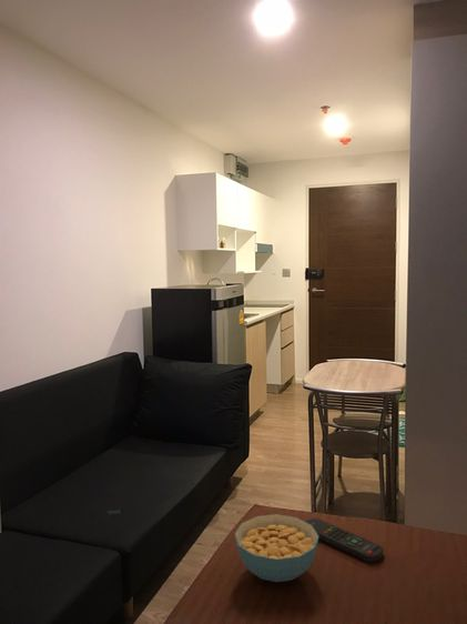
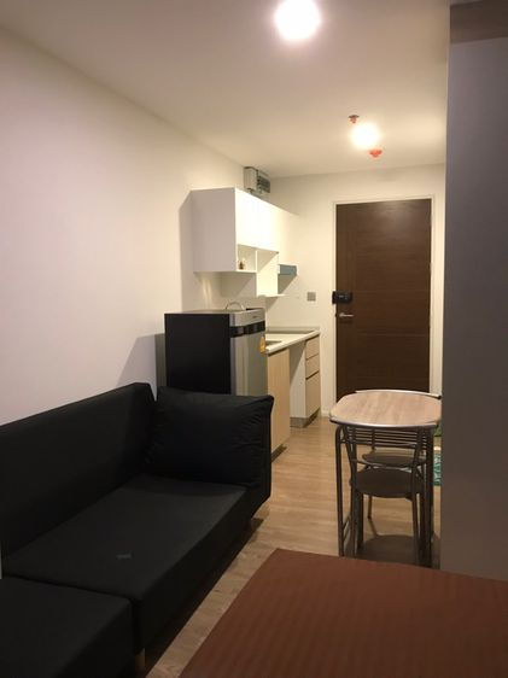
- cereal bowl (276, 554)
- remote control (341, 537)
